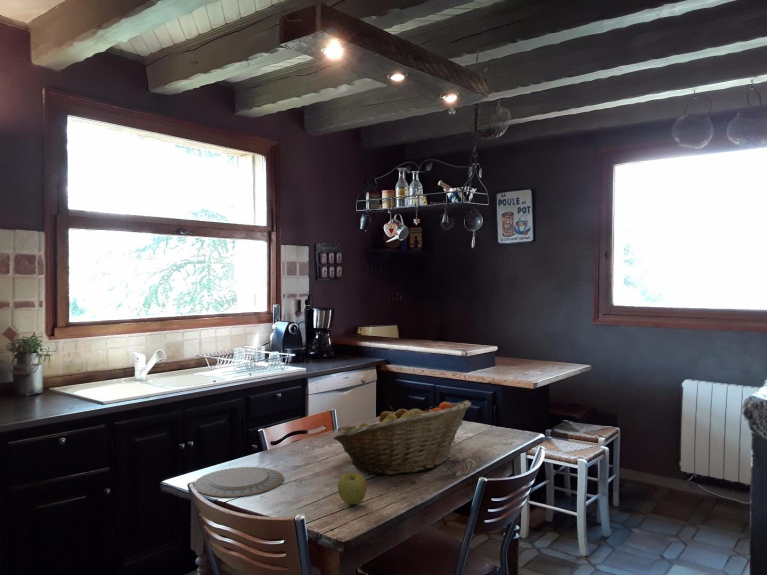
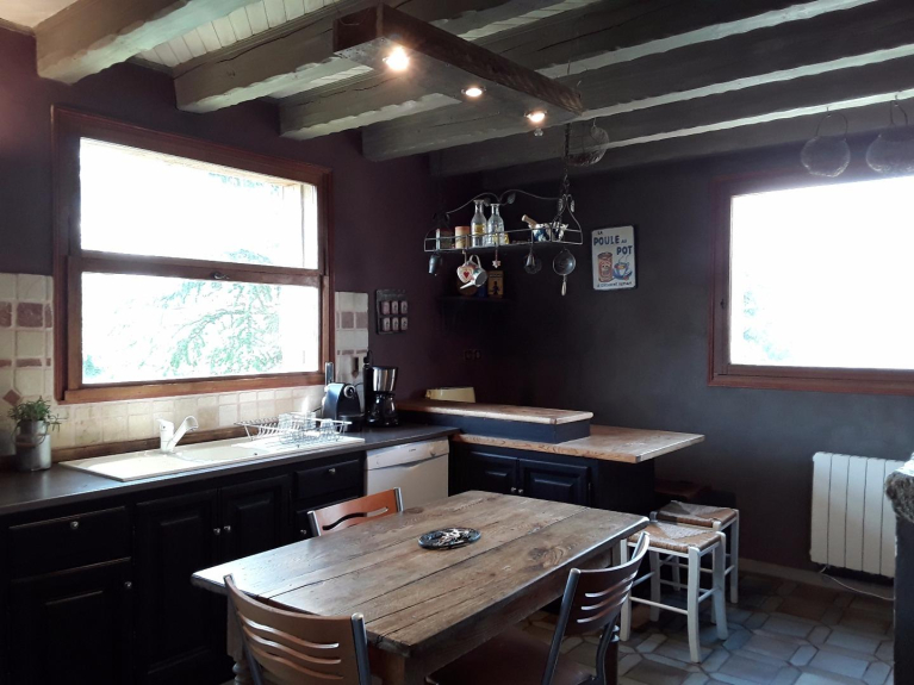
- chinaware (239, 479)
- fruit basket (405, 431)
- apple (352, 489)
